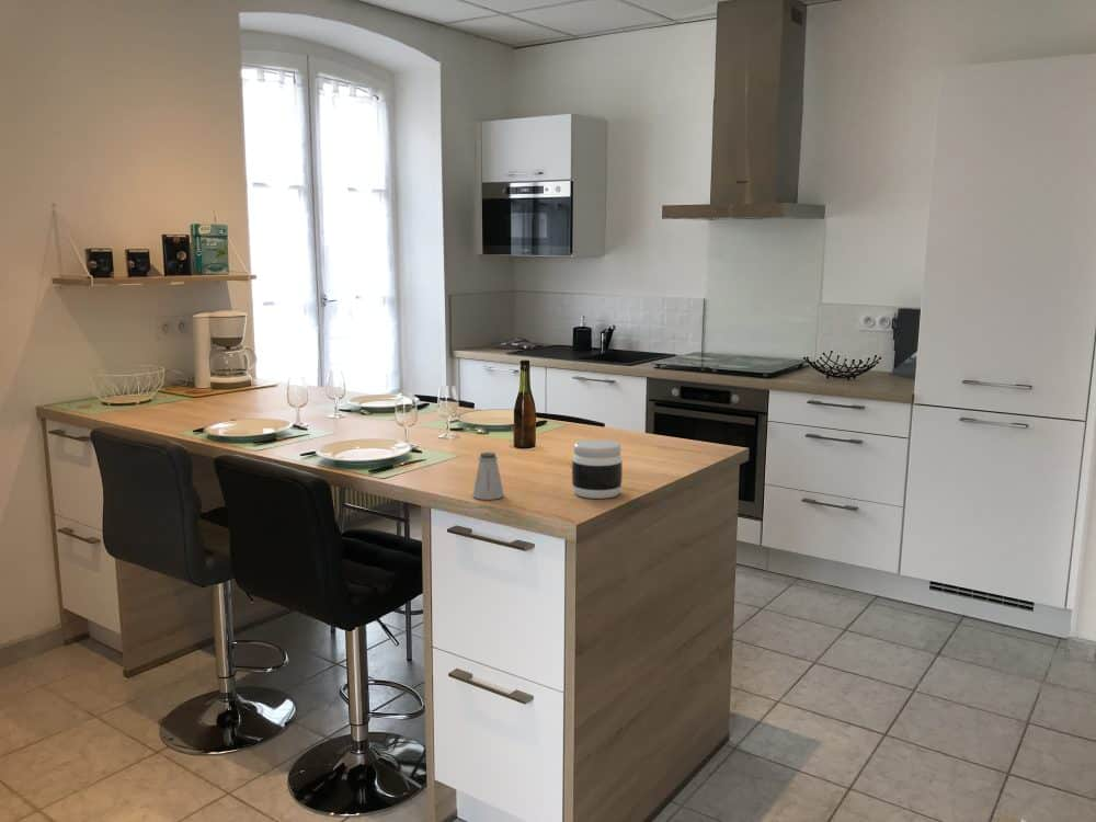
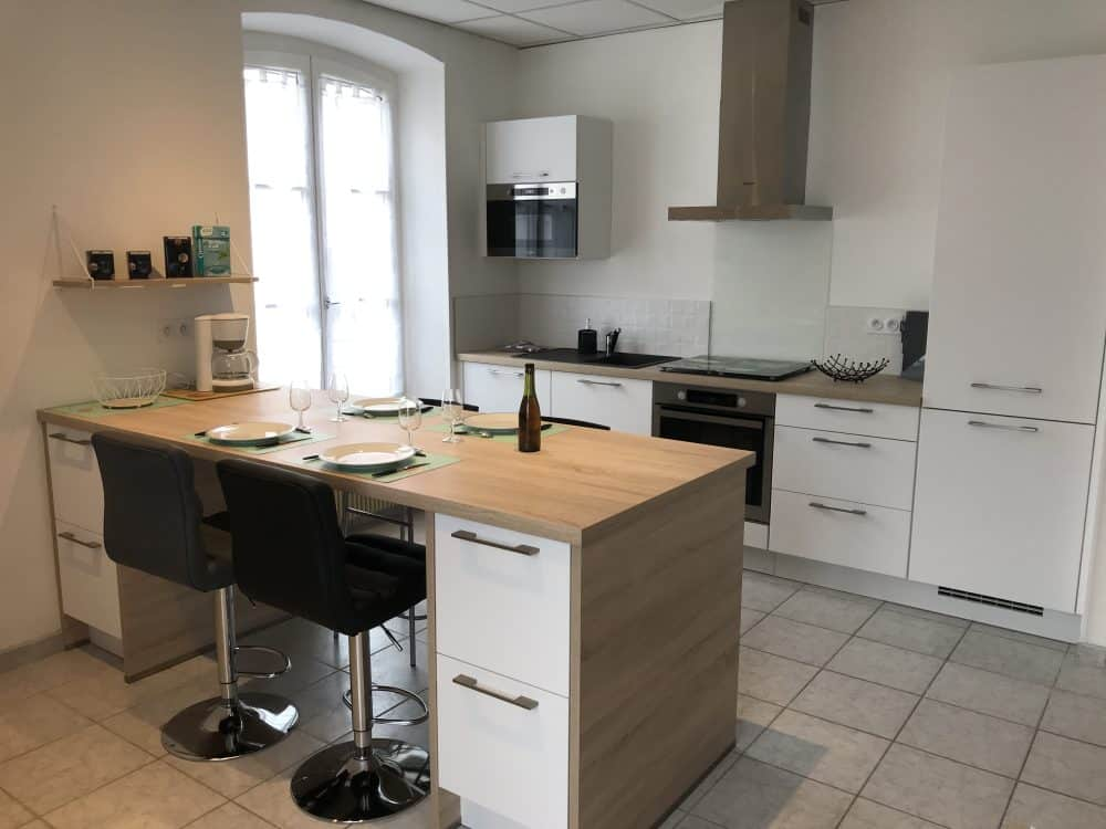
- saltshaker (488, 475)
- jar (596, 468)
